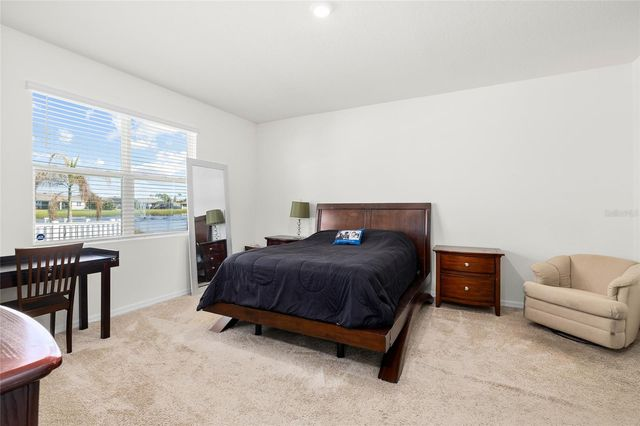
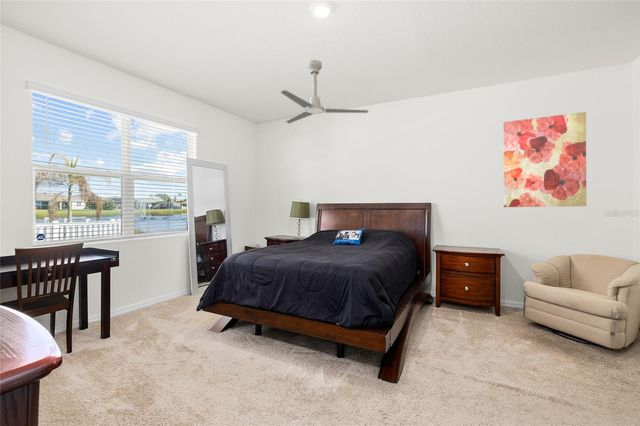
+ ceiling fan (316, 86)
+ wall art (542, 162)
